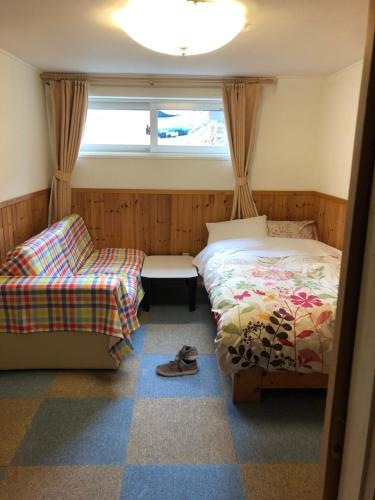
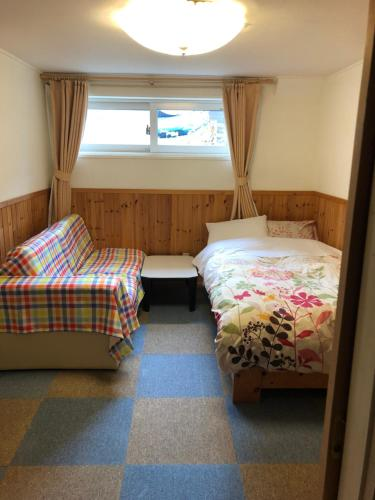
- shoe (176, 354)
